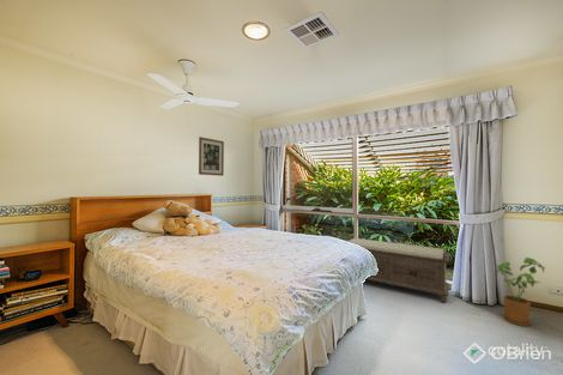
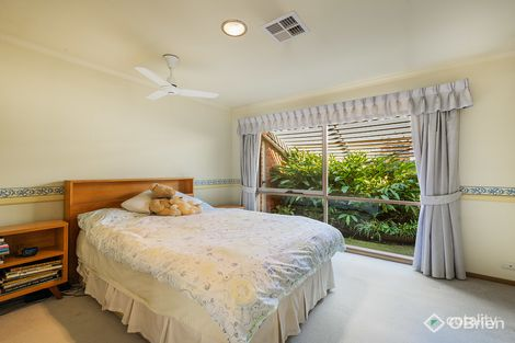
- house plant (519, 290)
- wall art (211, 157)
- bench (392, 265)
